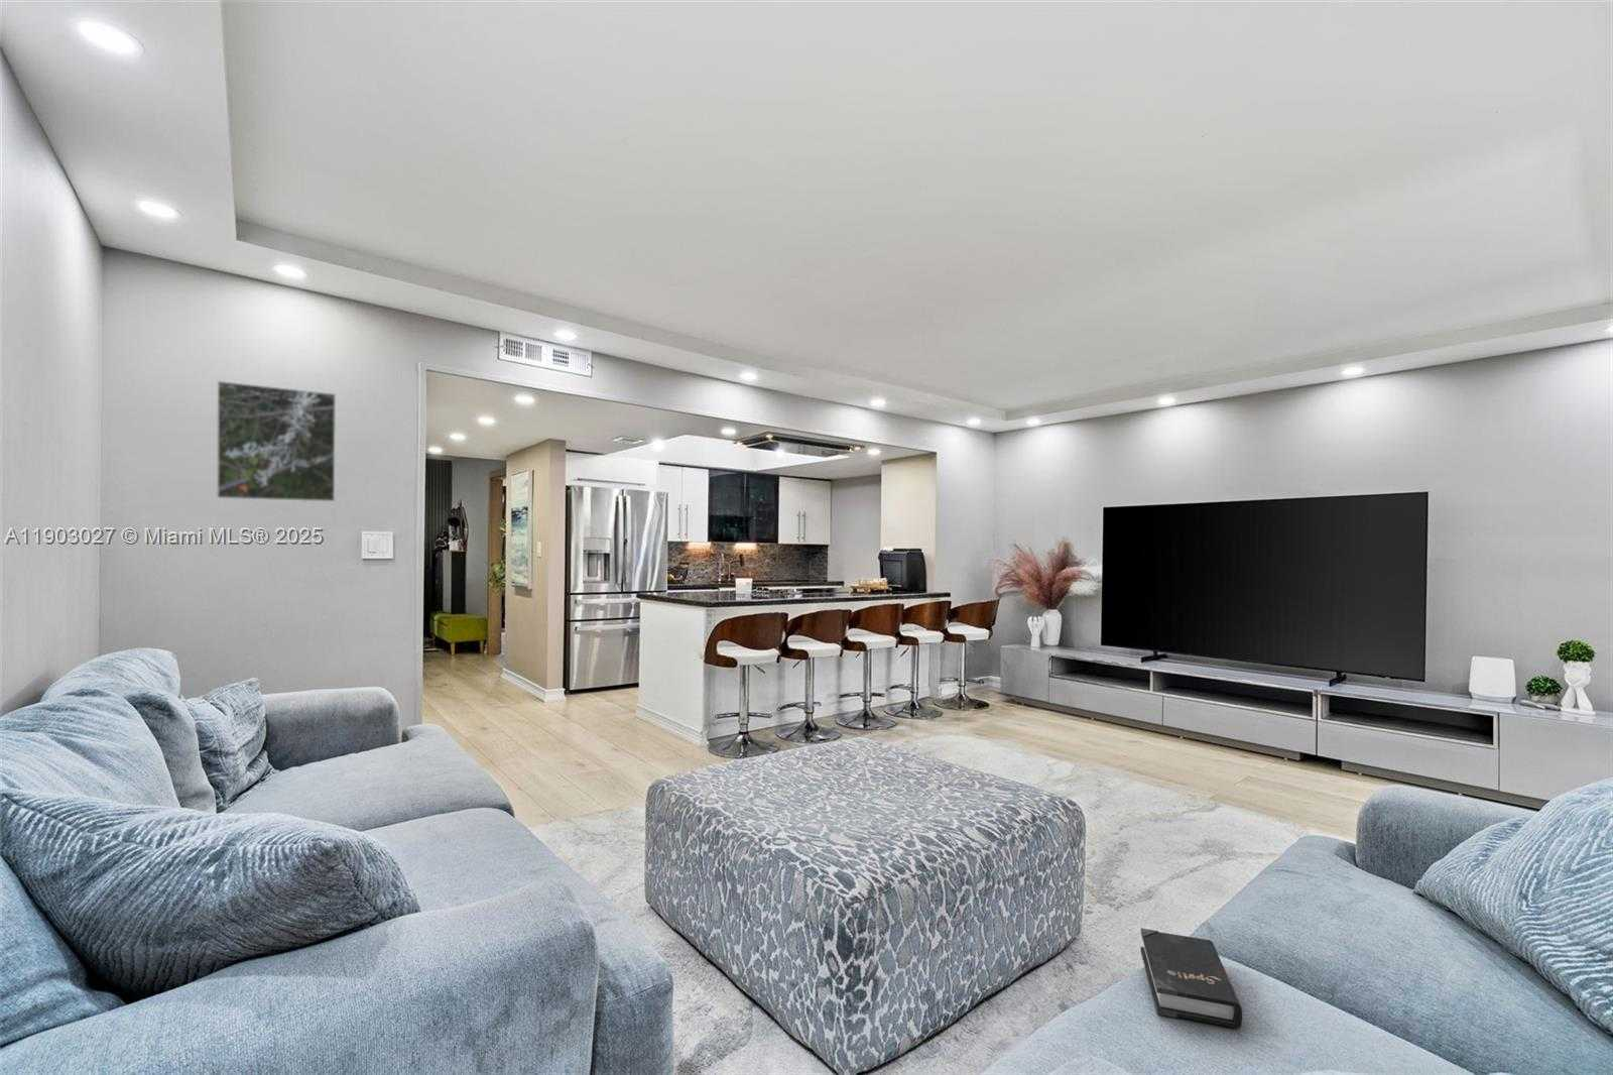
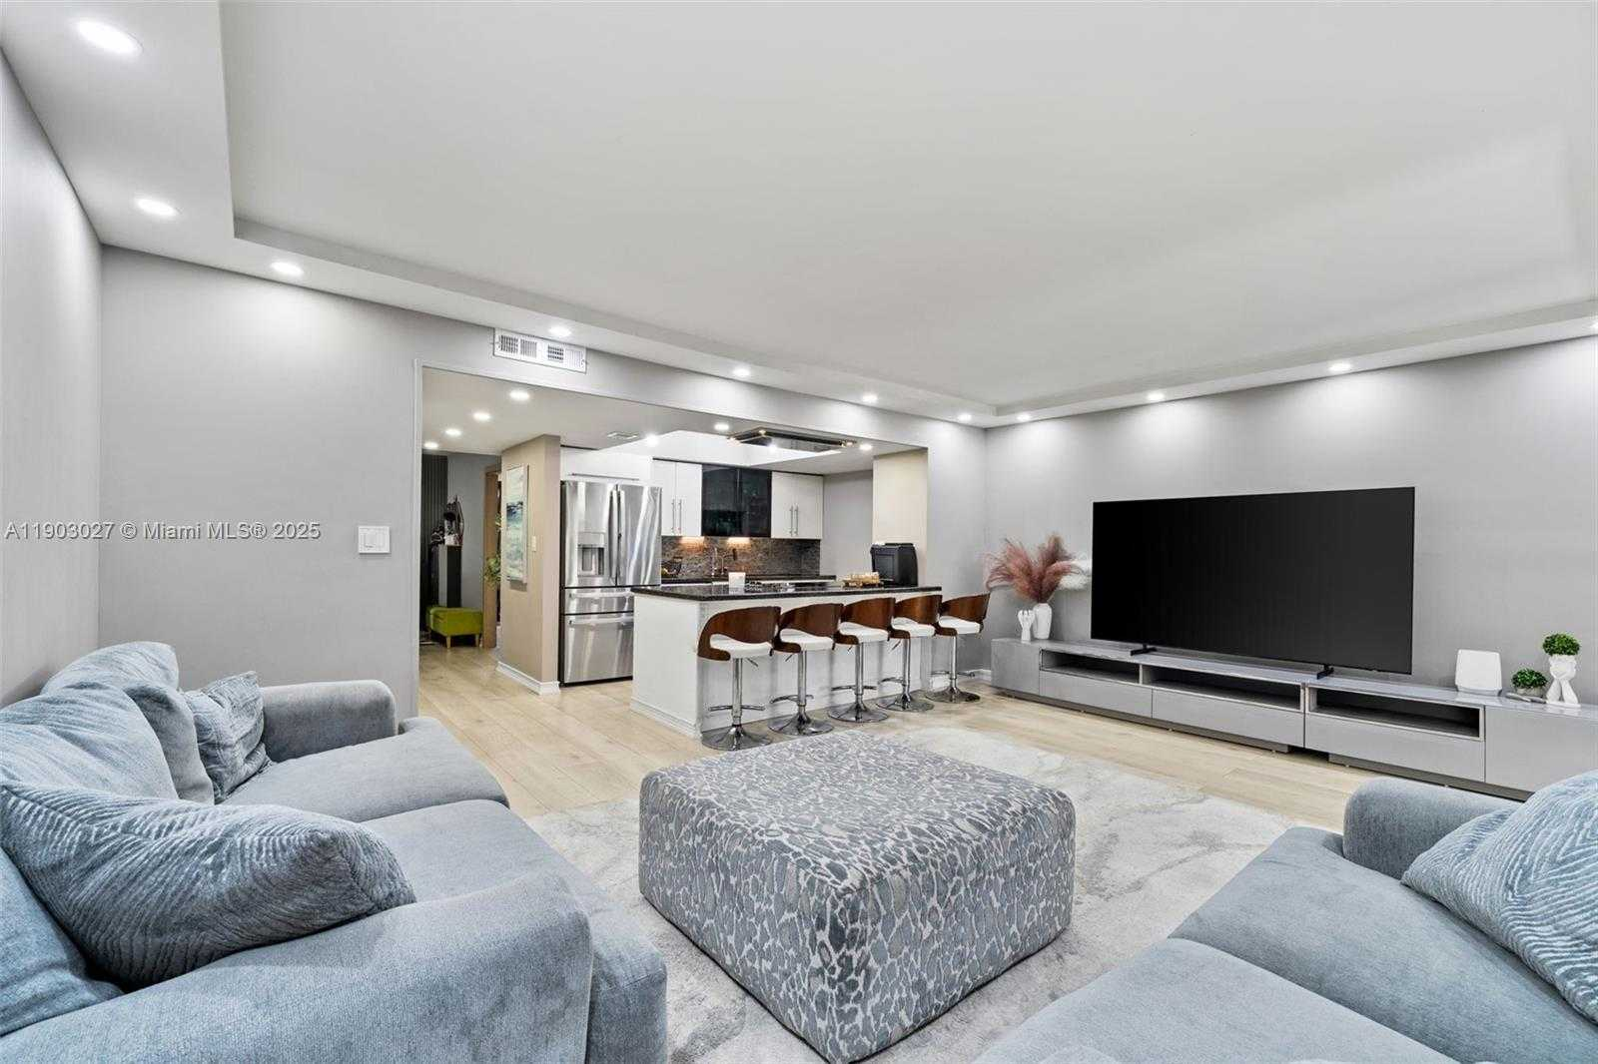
- hardback book (1186, 974)
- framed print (278, 444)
